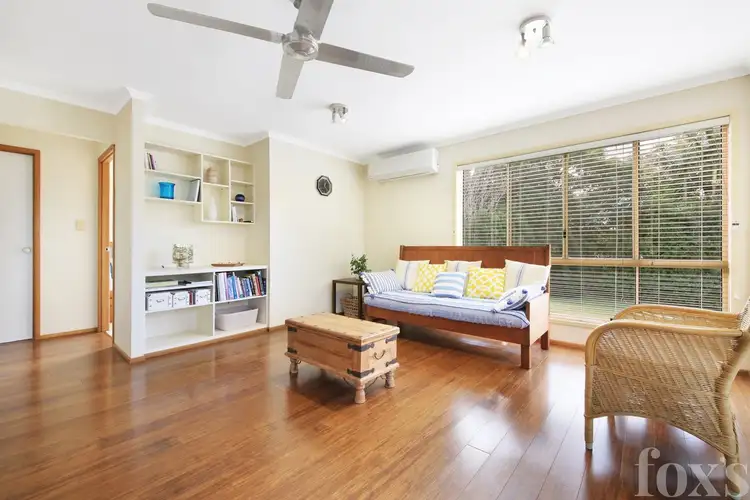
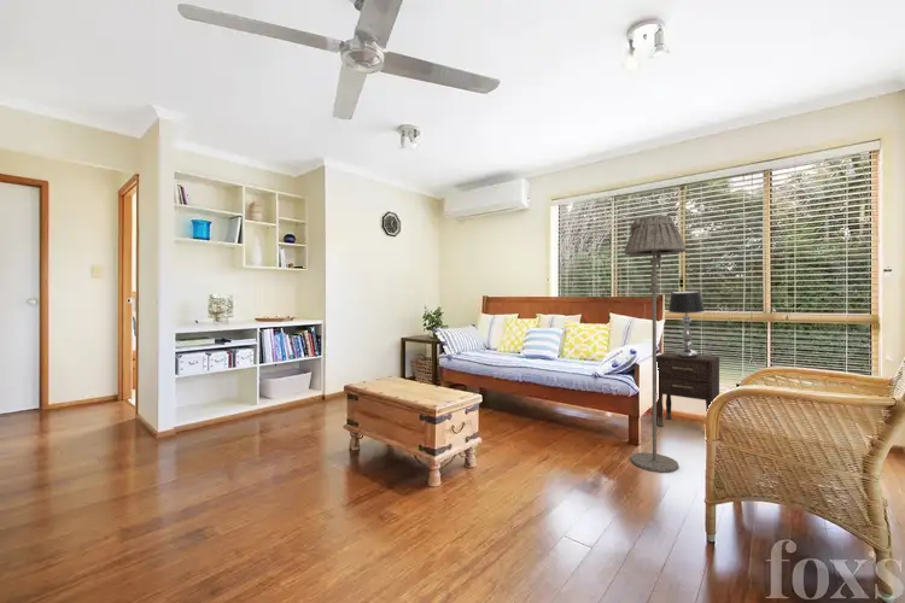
+ nightstand (687, 391)
+ table lamp (687, 324)
+ floor lamp (654, 340)
